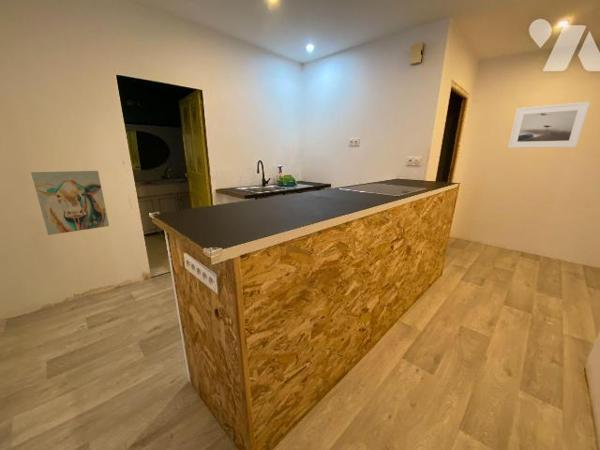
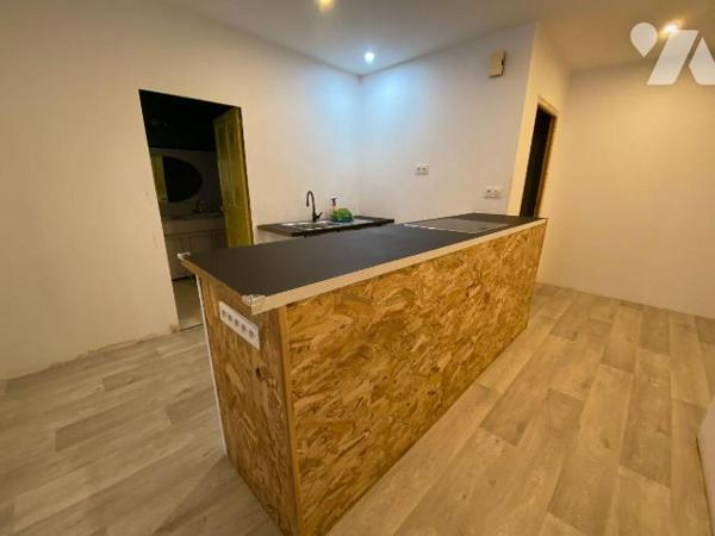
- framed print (545, 126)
- wall art (73, 201)
